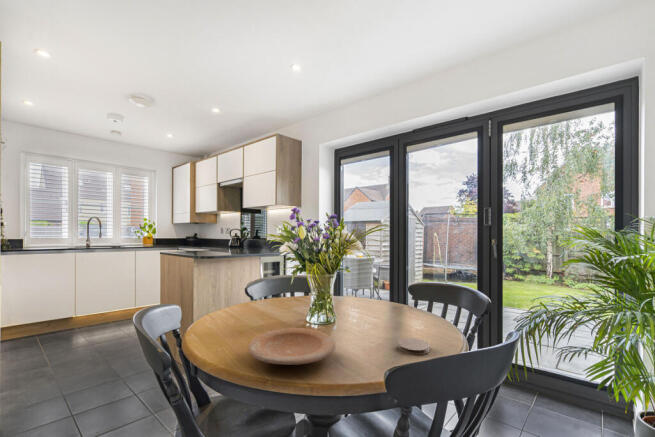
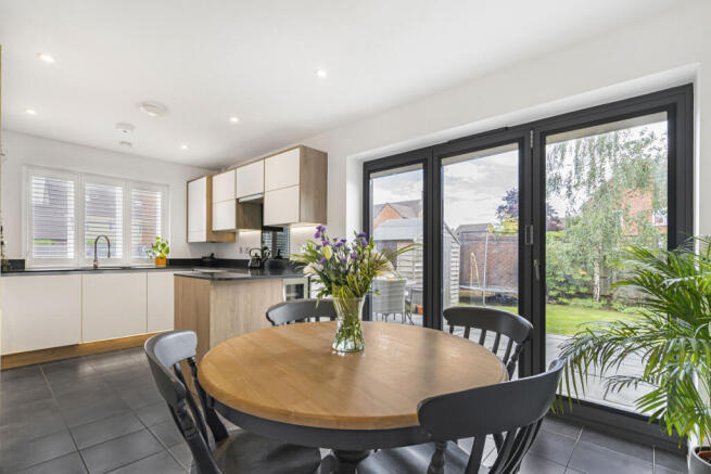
- plate (292, 349)
- coaster (413, 345)
